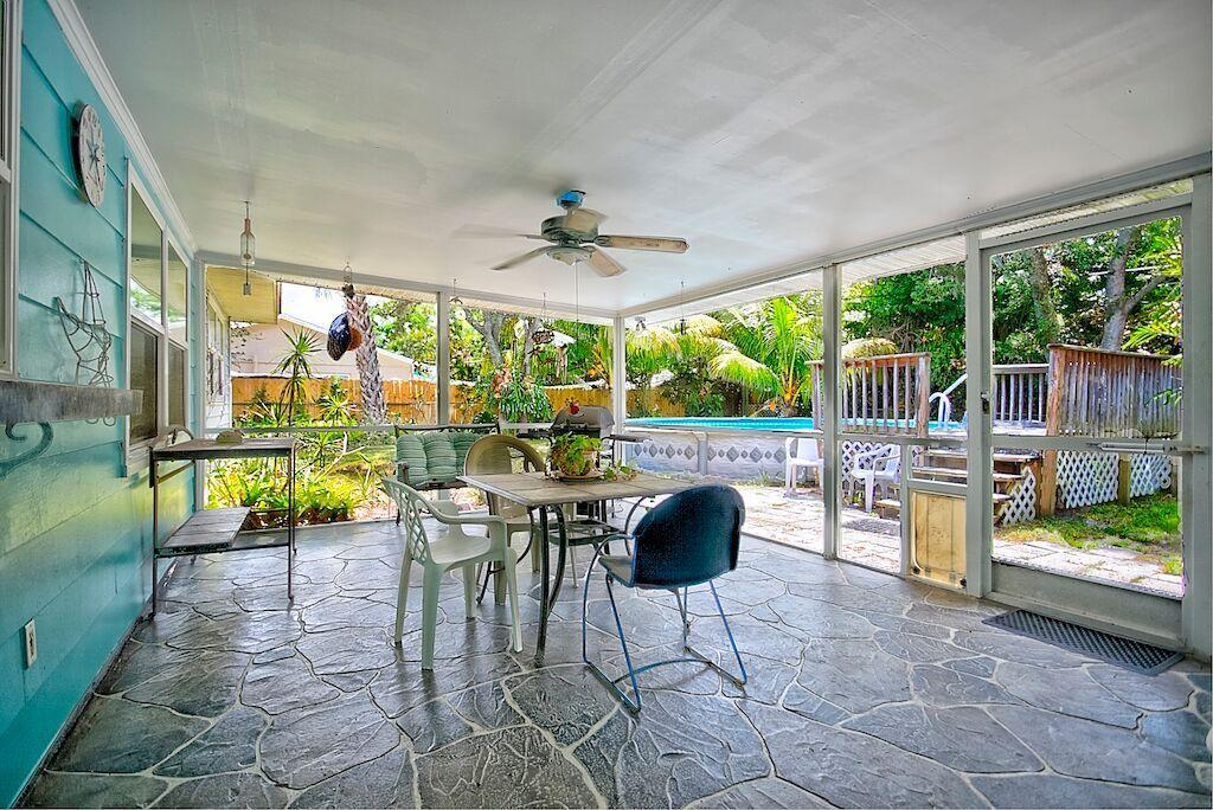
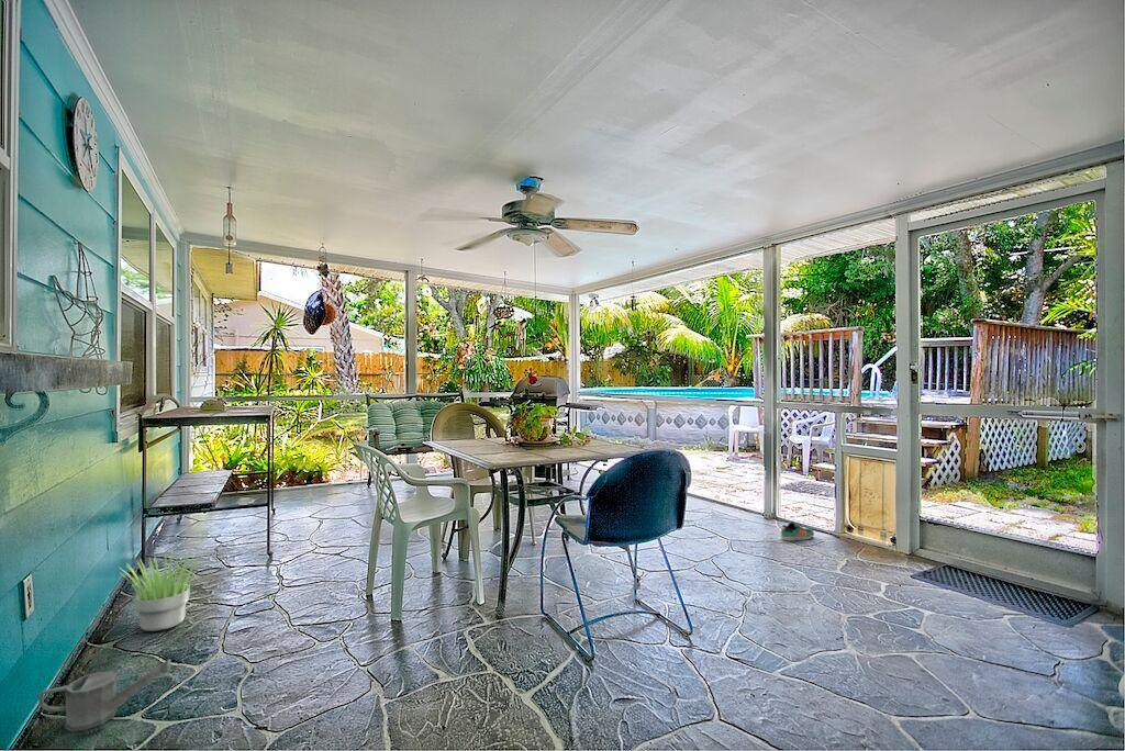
+ watering can (108, 693)
+ sneaker (798, 530)
+ potted plant (164, 593)
